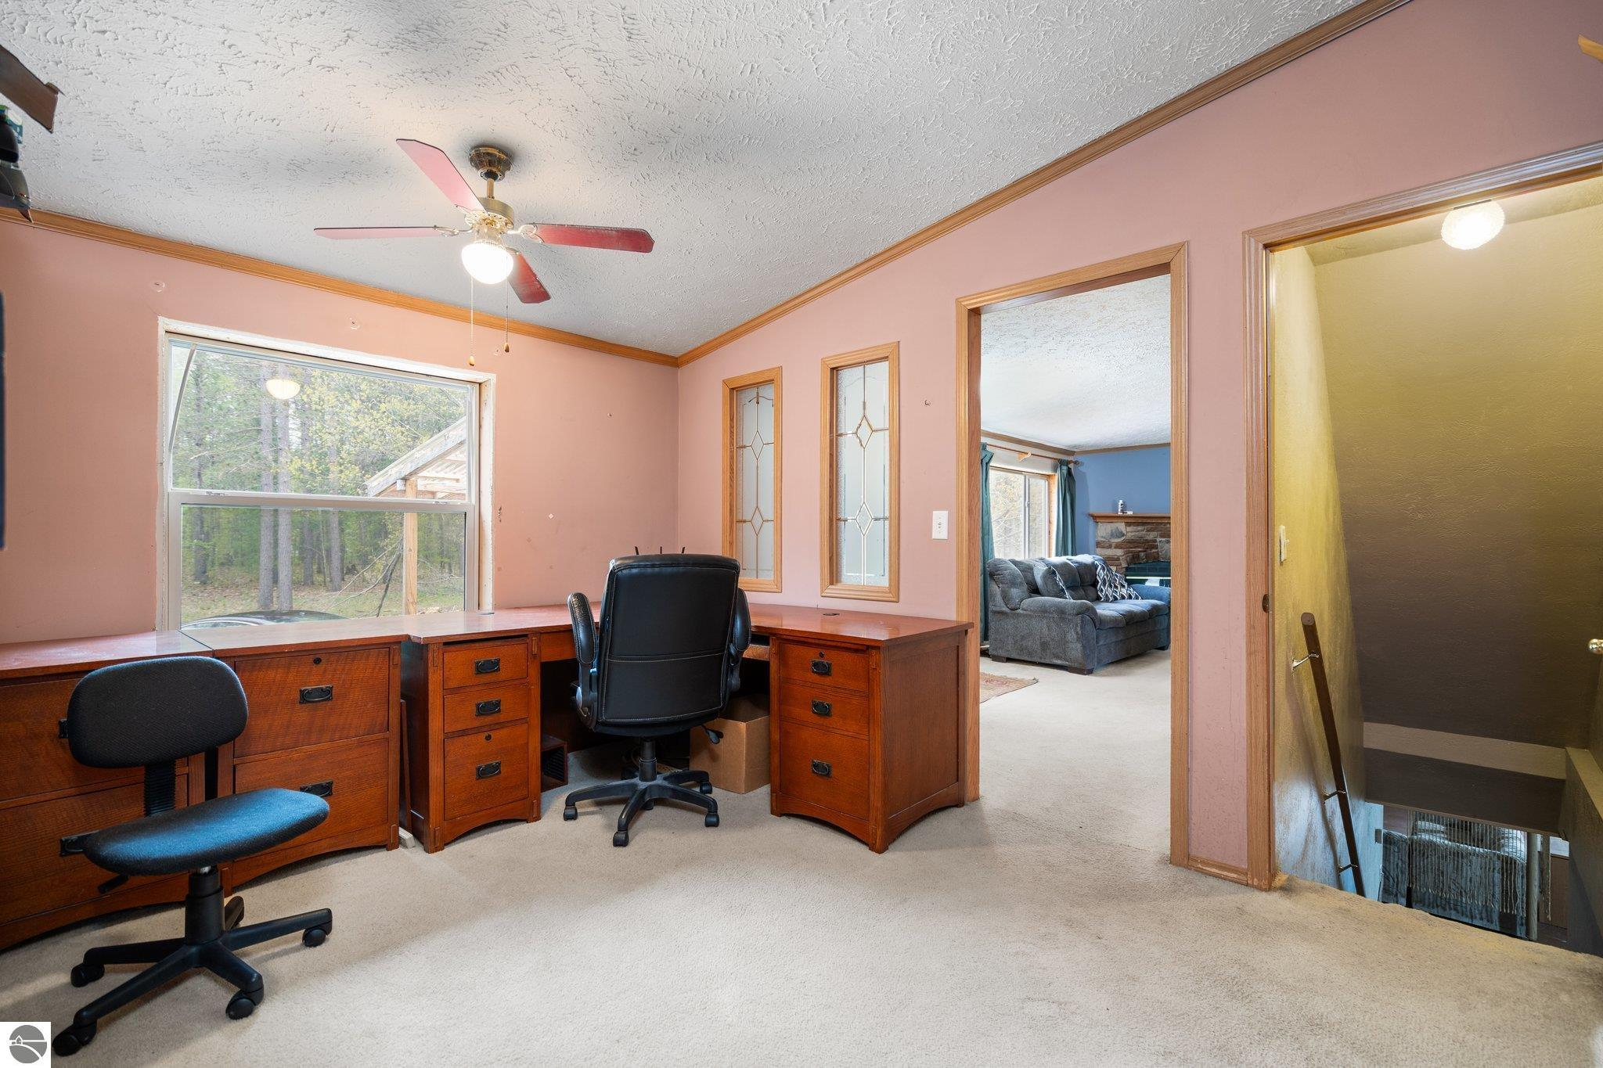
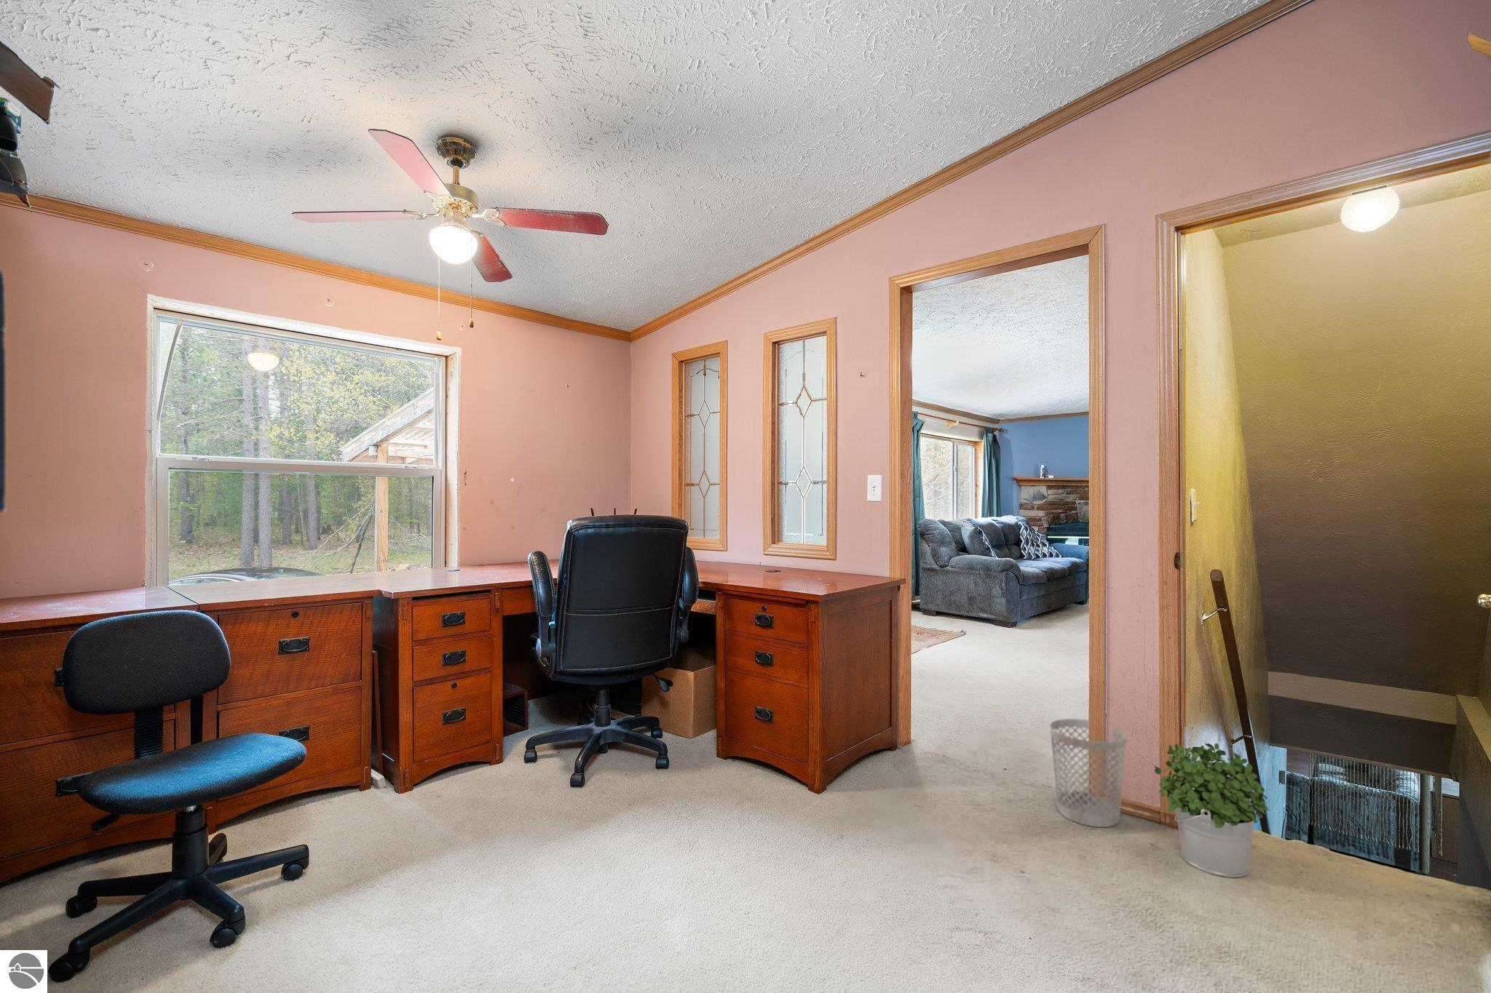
+ wastebasket (1087, 771)
+ potted plant (1206, 803)
